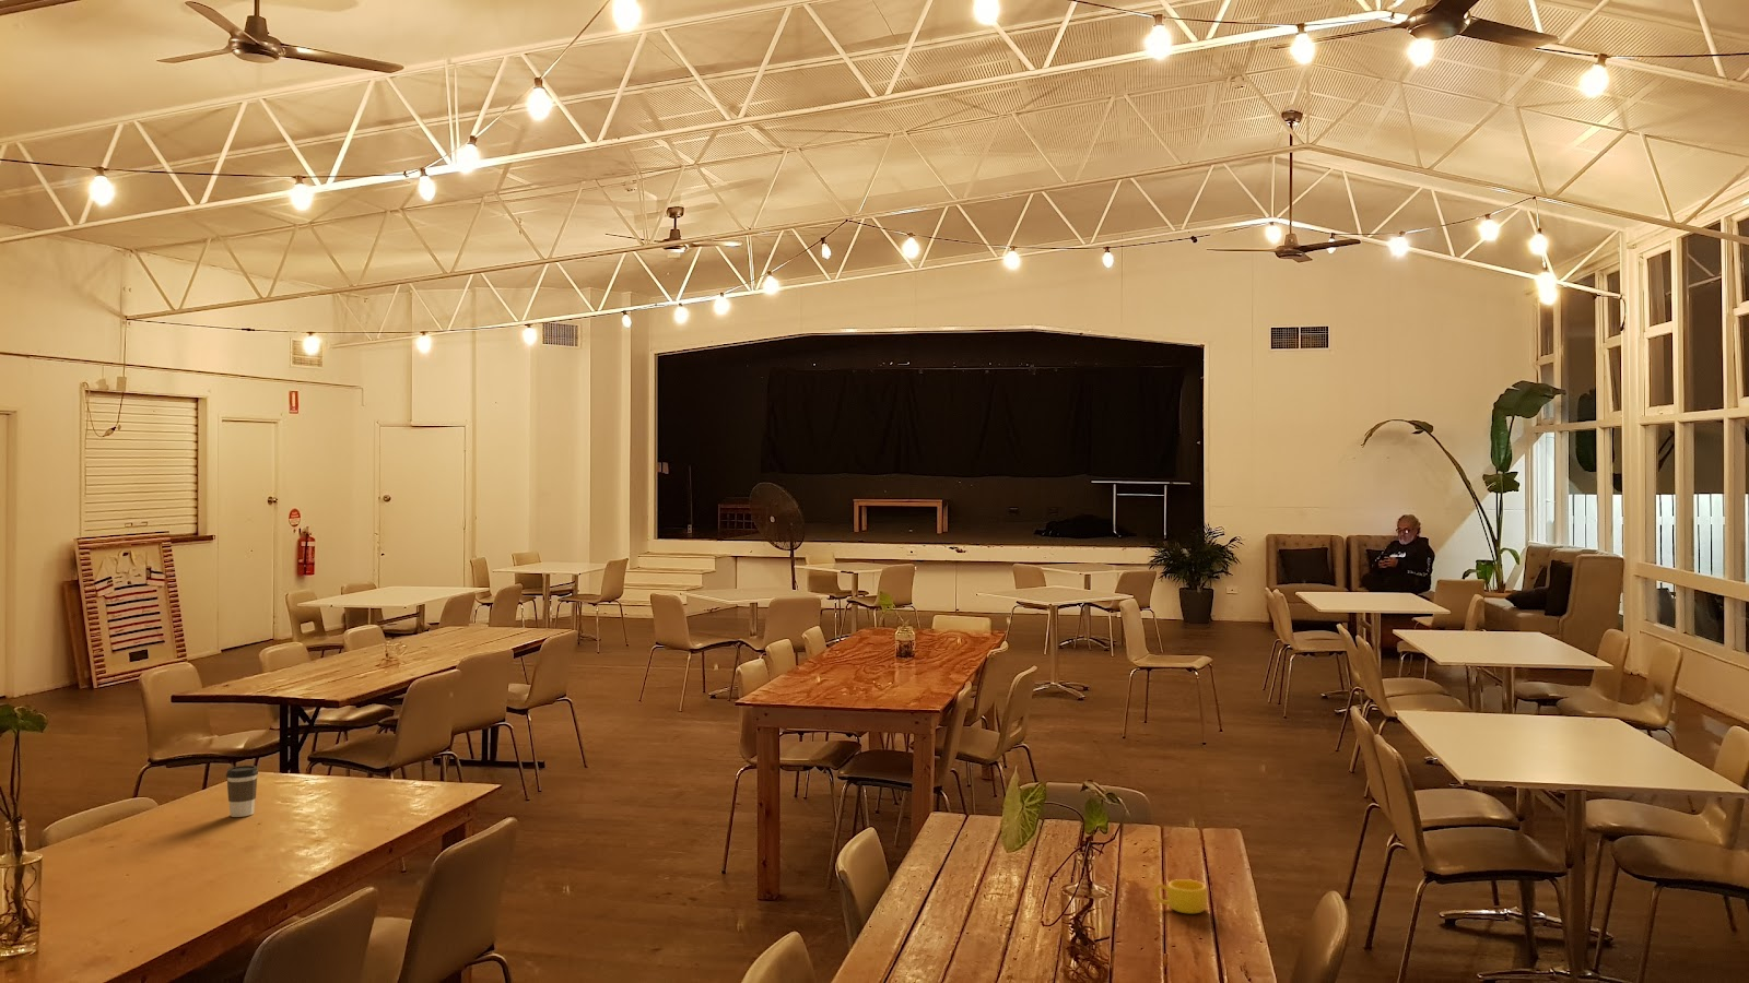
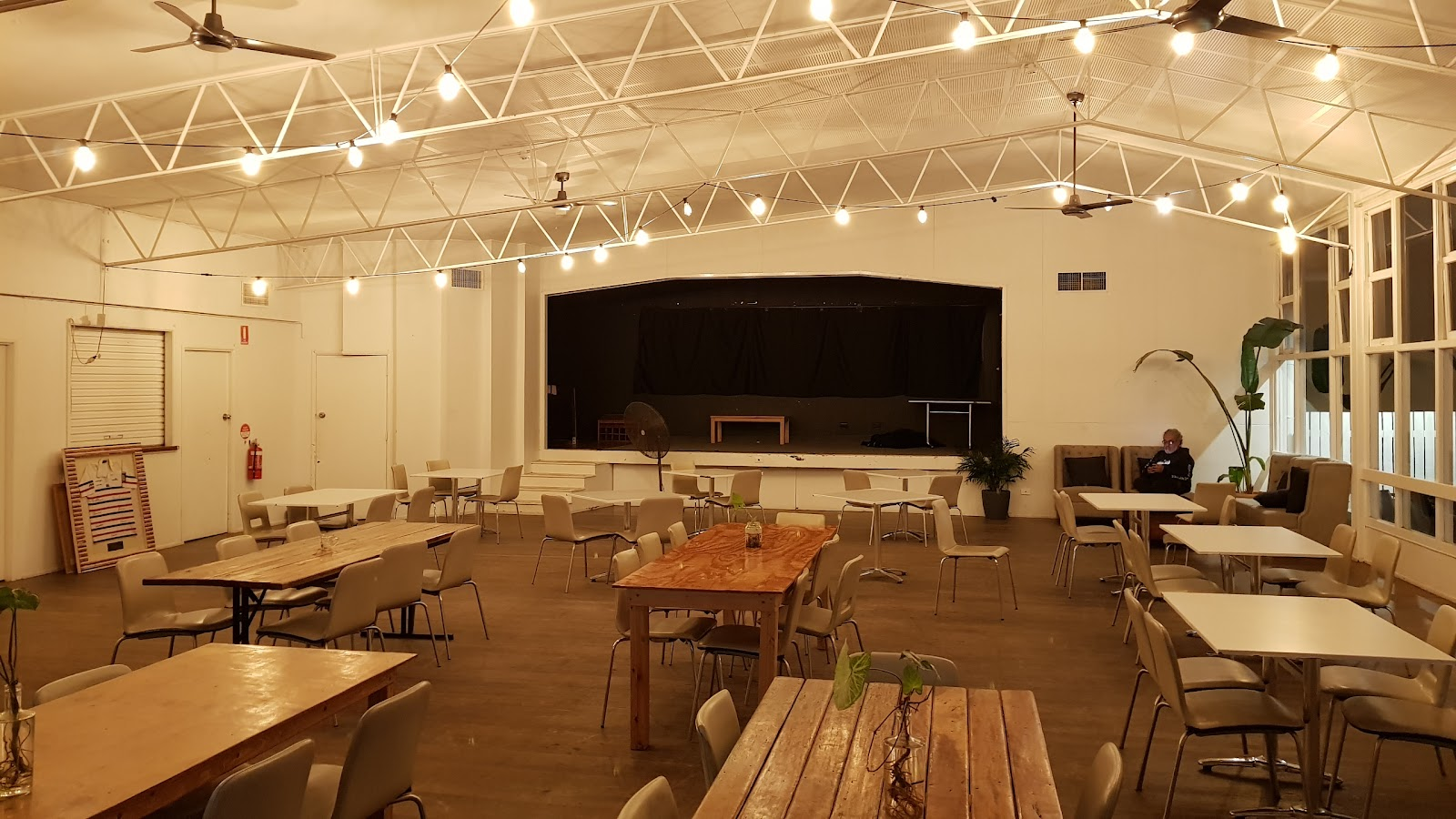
- cup (1181, 895)
- coffee cup (241, 791)
